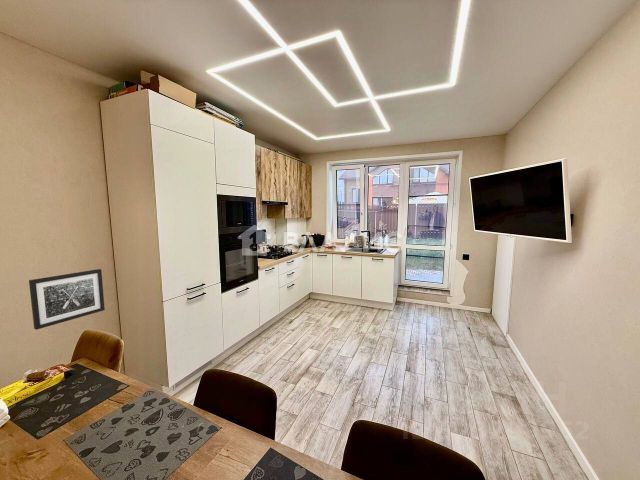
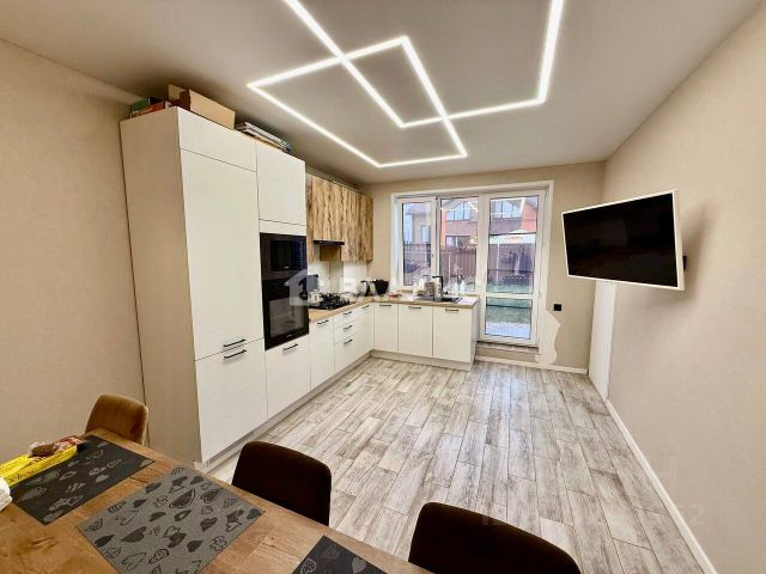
- wall art (70, 296)
